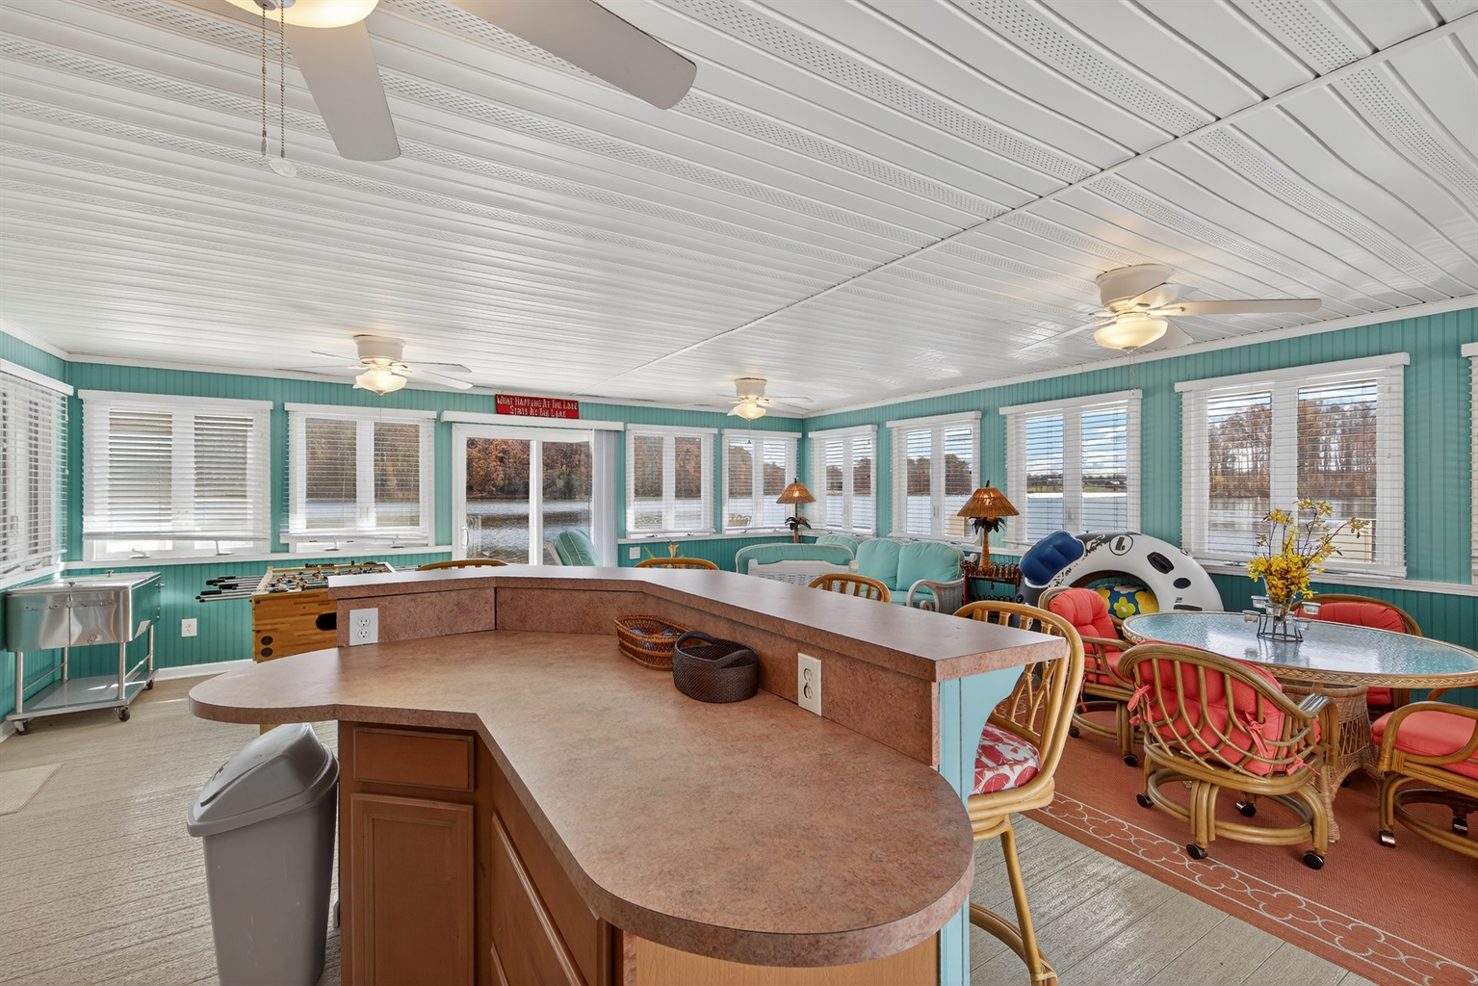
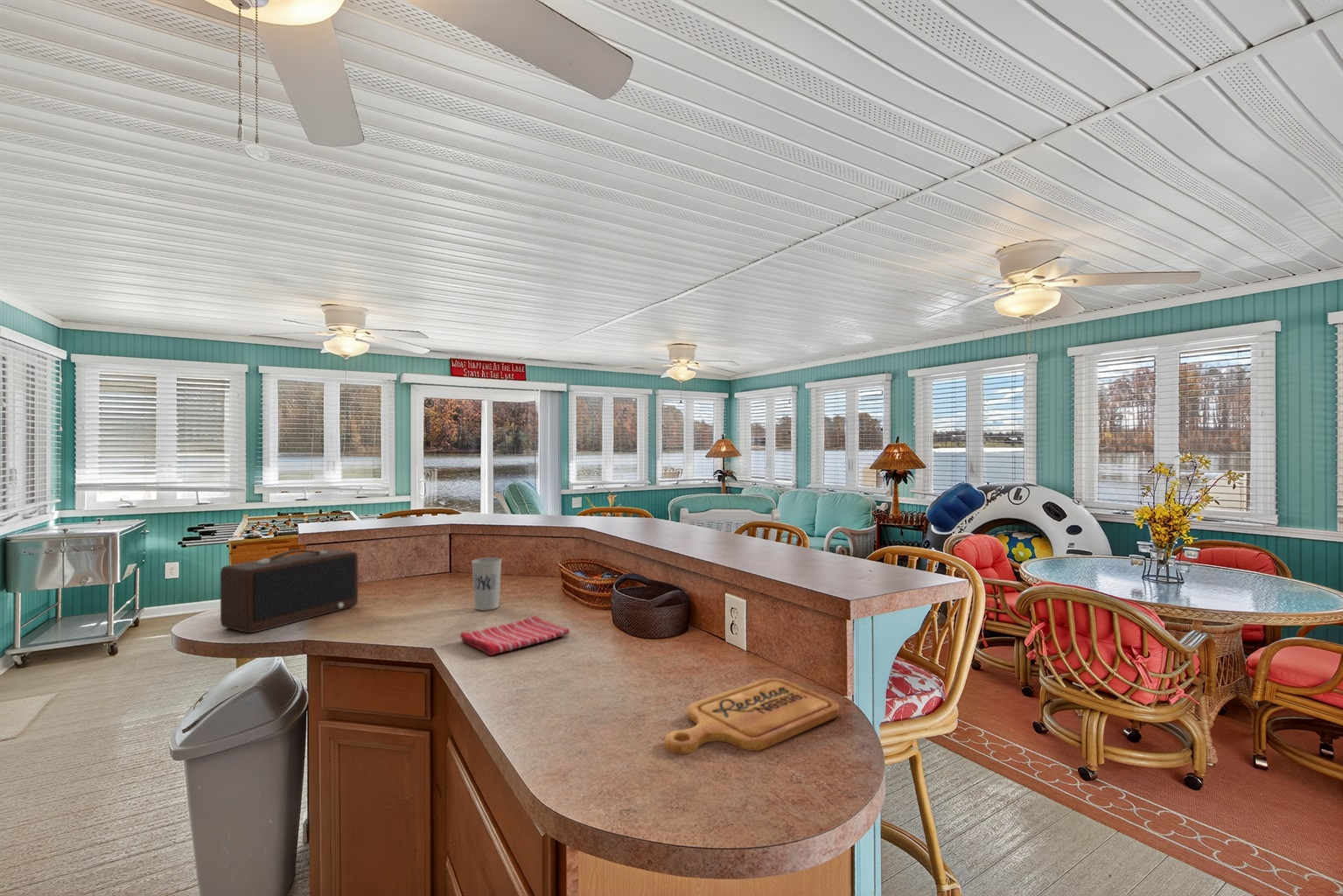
+ dish towel (514, 634)
+ speaker (294, 583)
+ cup (486, 584)
+ cutting board (745, 717)
